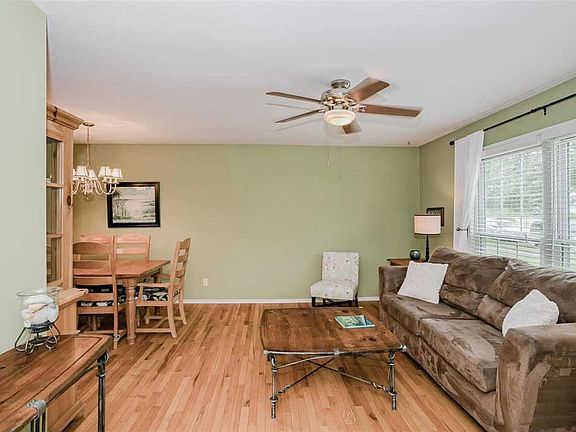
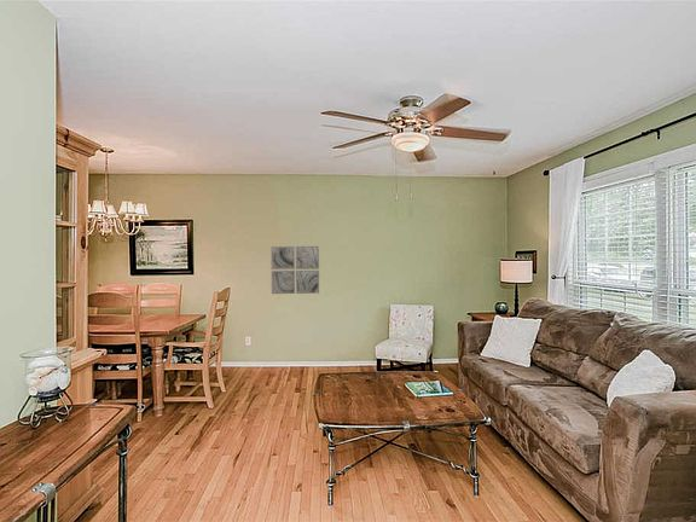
+ wall art (294, 268)
